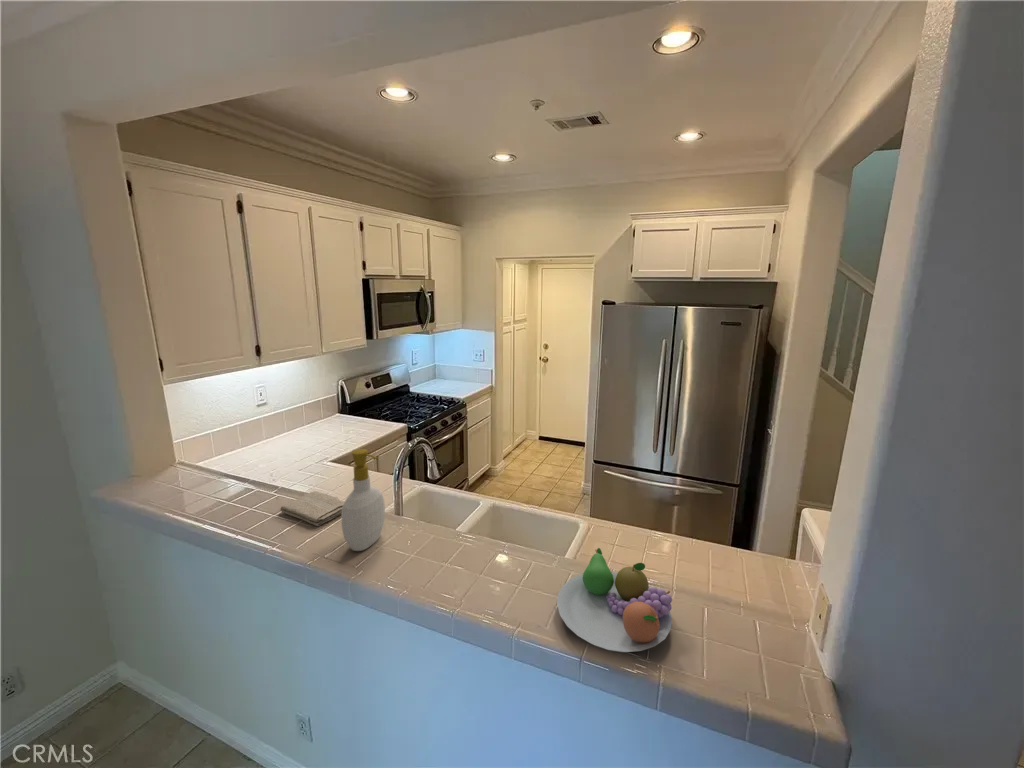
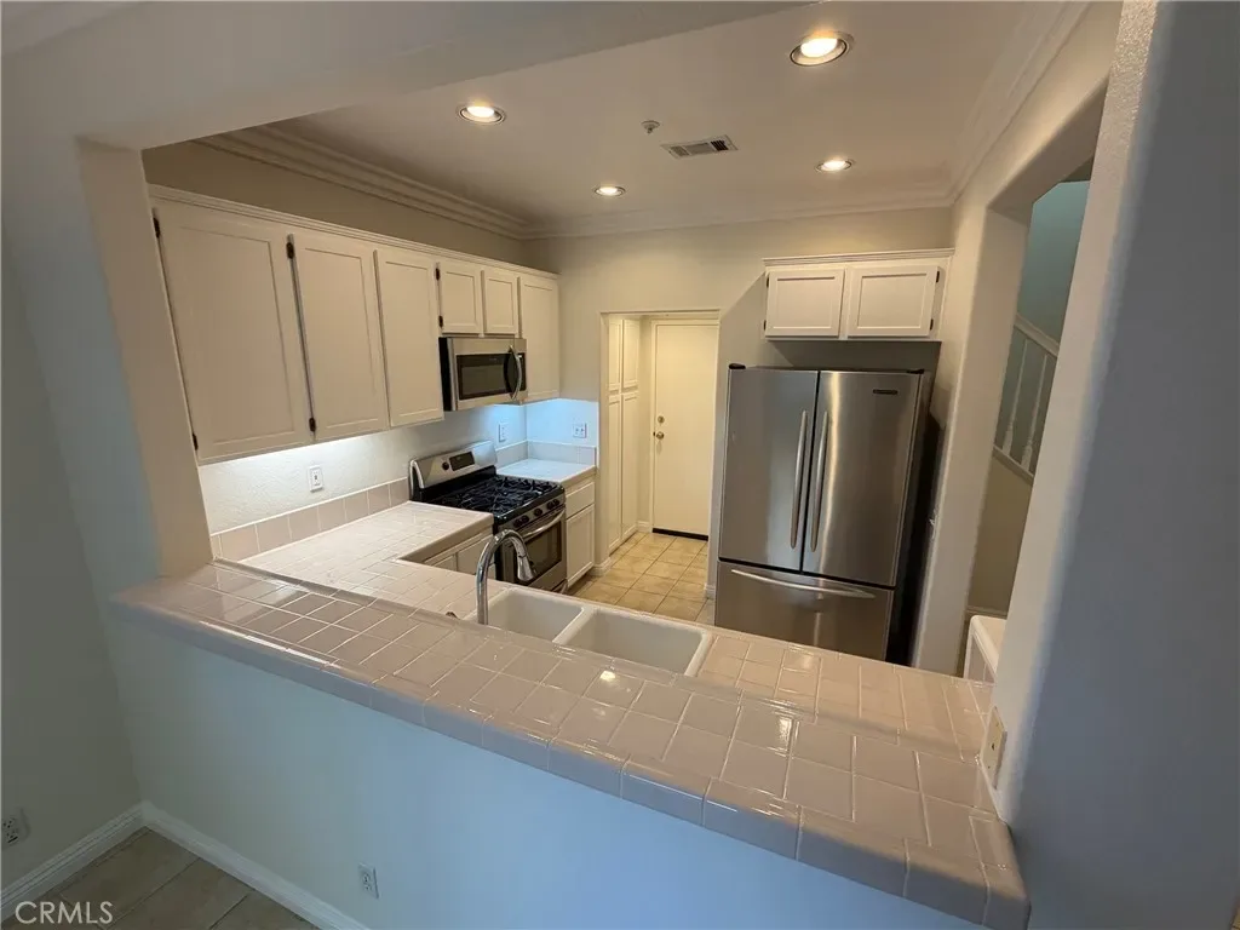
- washcloth (315, 507)
- fruit bowl (613, 593)
- soap bottle (364, 498)
